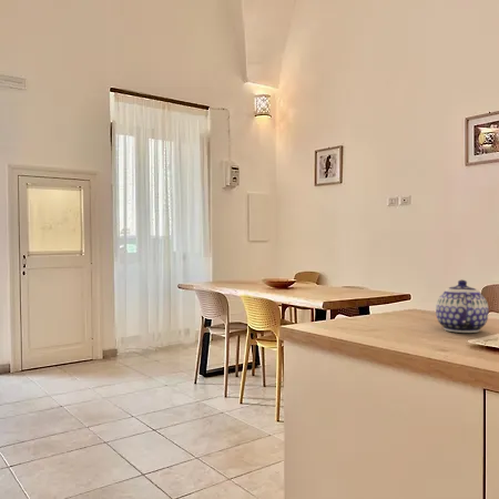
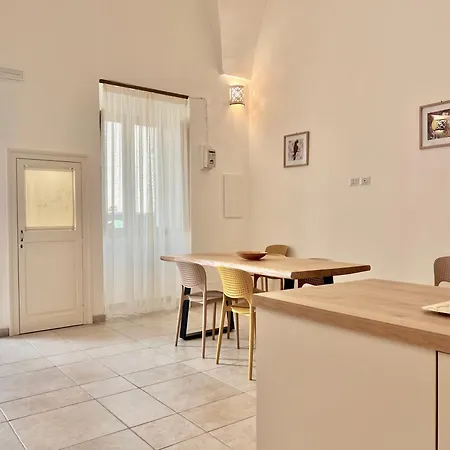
- teapot (461, 305)
